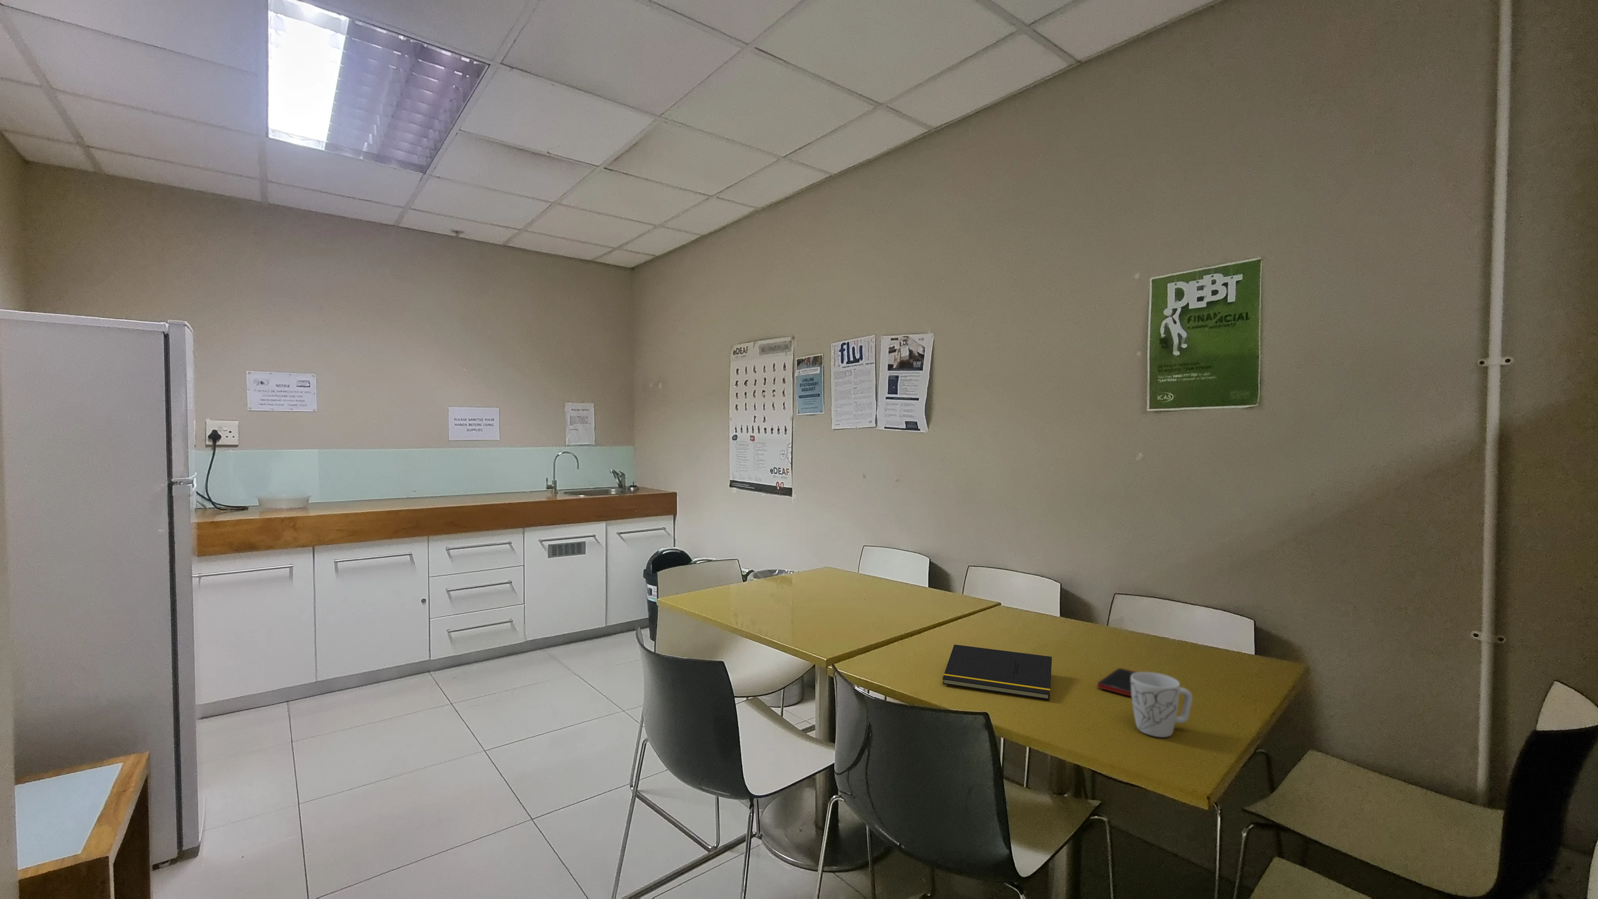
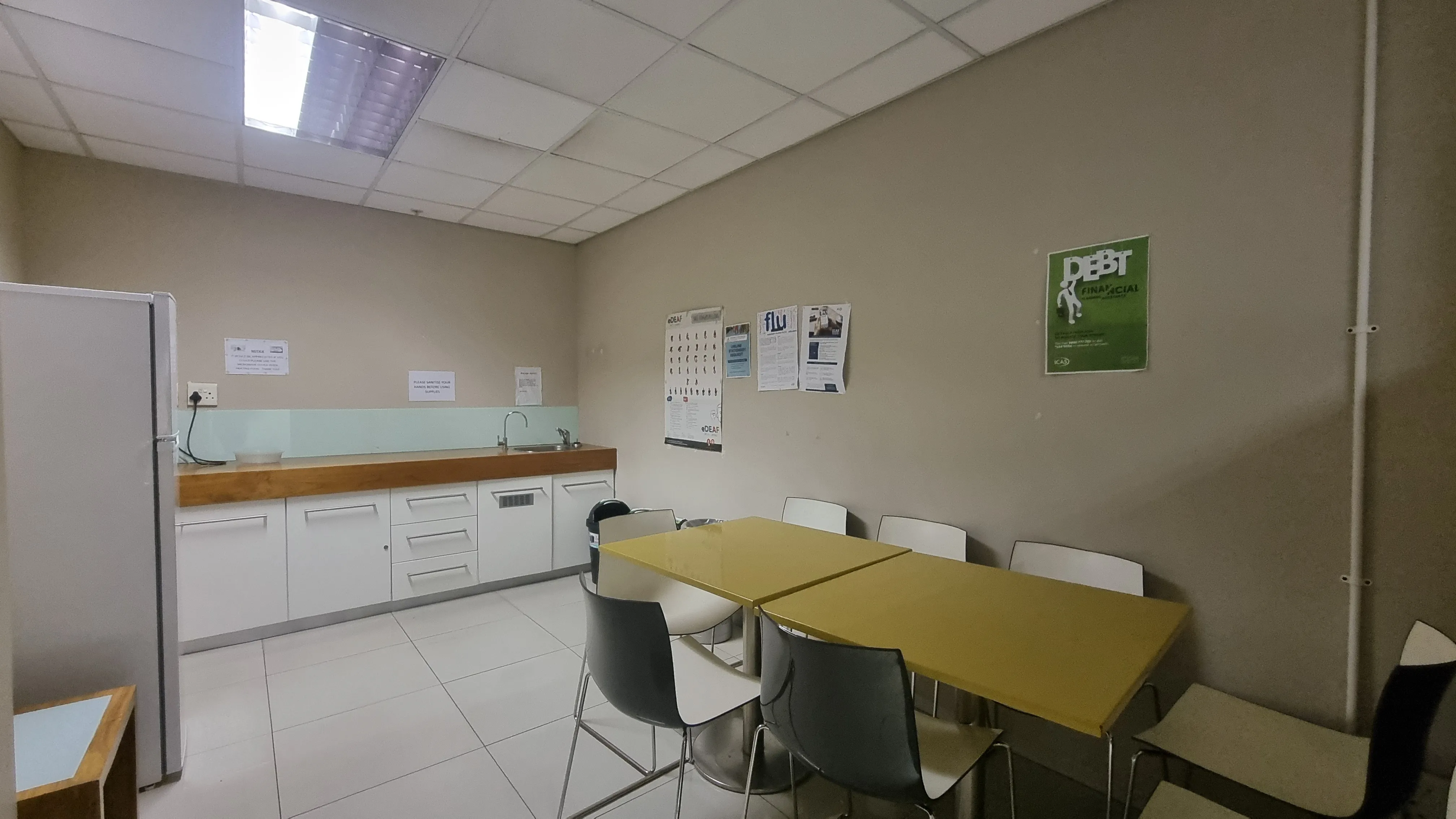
- cell phone (1125, 682)
- mug (1162, 705)
- notepad (998, 670)
